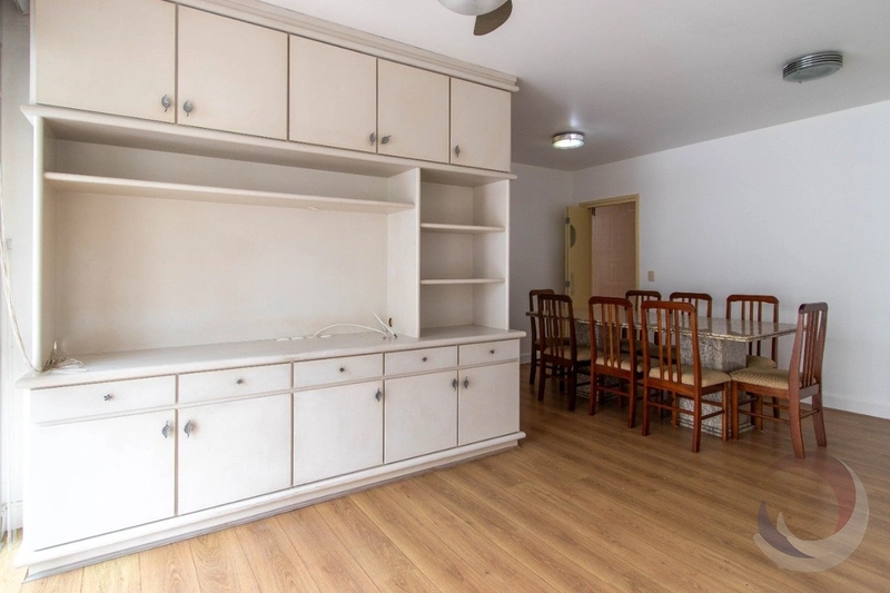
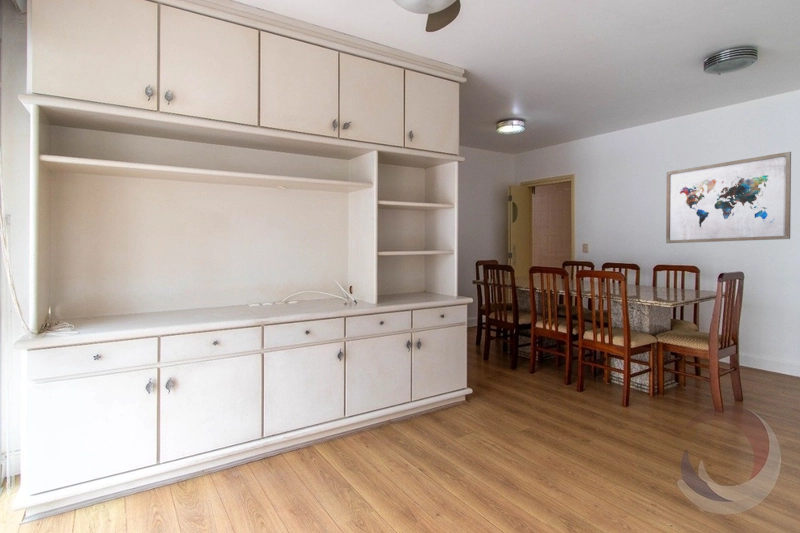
+ wall art (722, 202)
